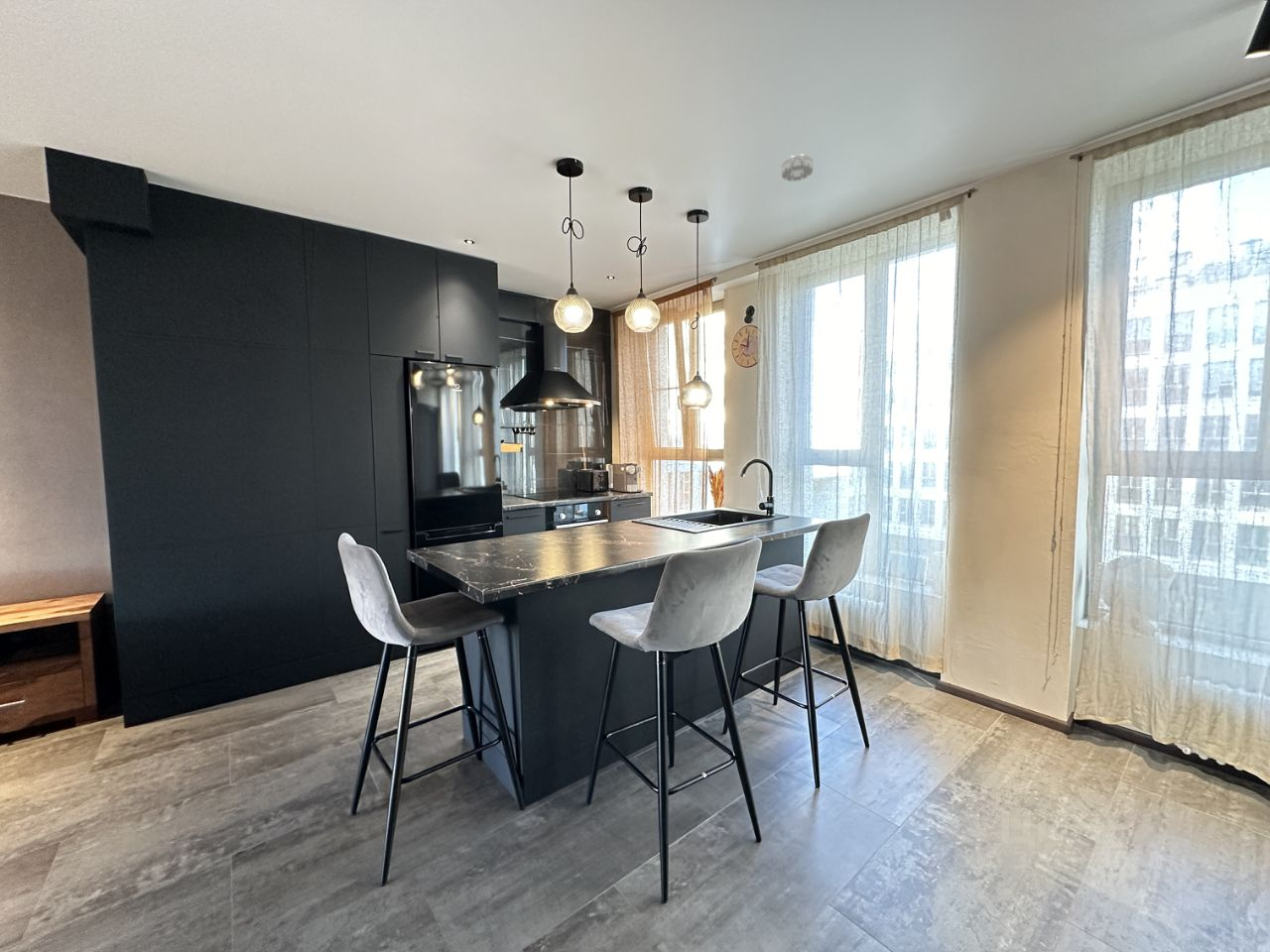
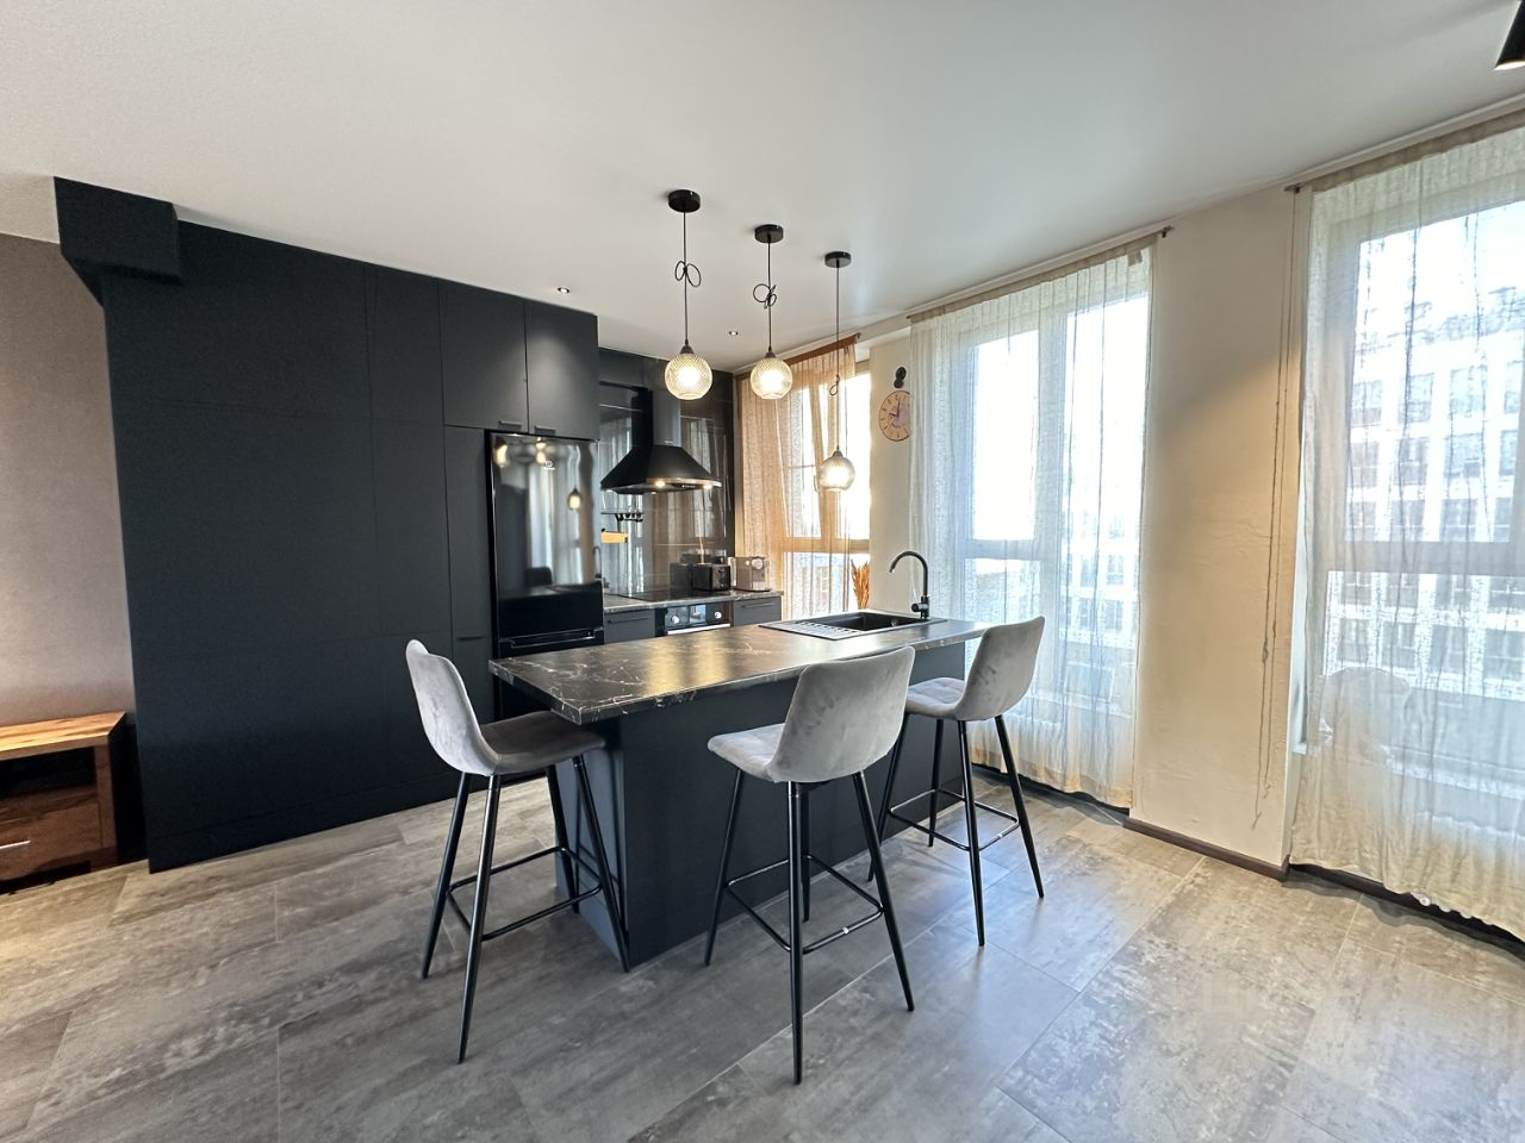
- smoke detector (797, 167)
